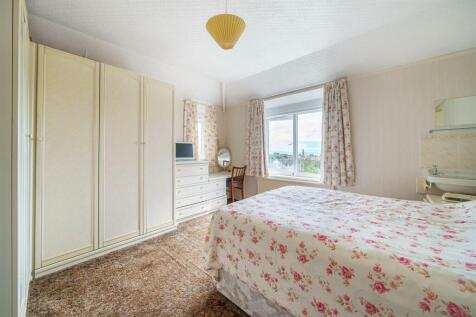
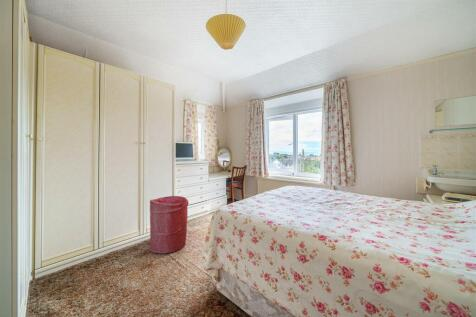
+ laundry hamper (169, 221)
